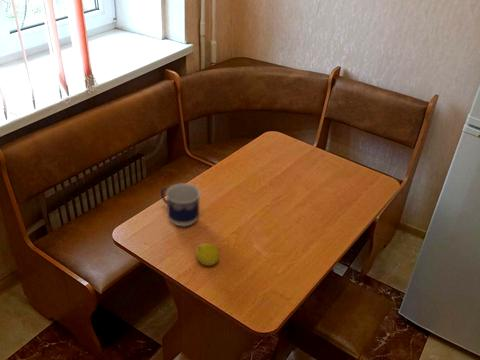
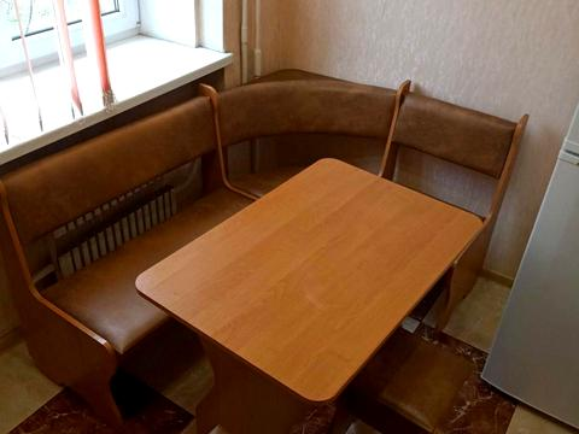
- fruit (207, 254)
- cup (179, 205)
